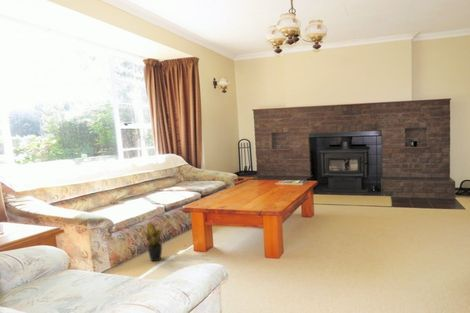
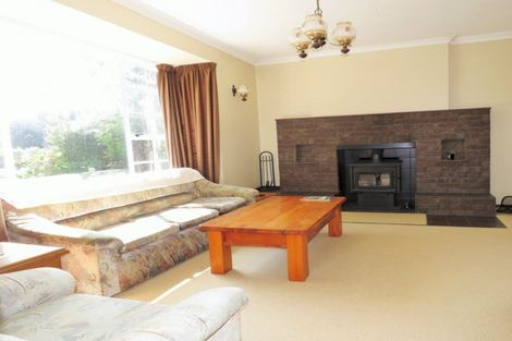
- potted plant (155, 239)
